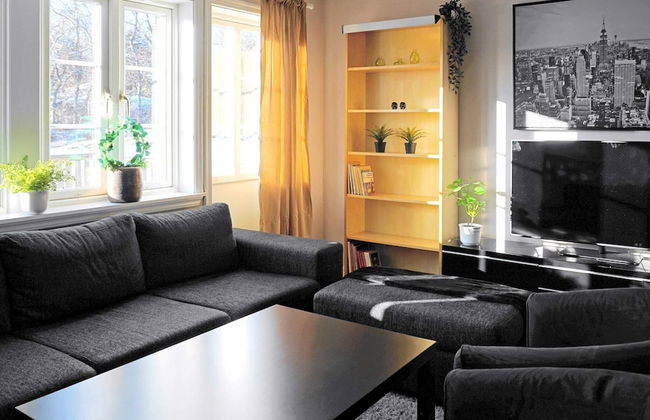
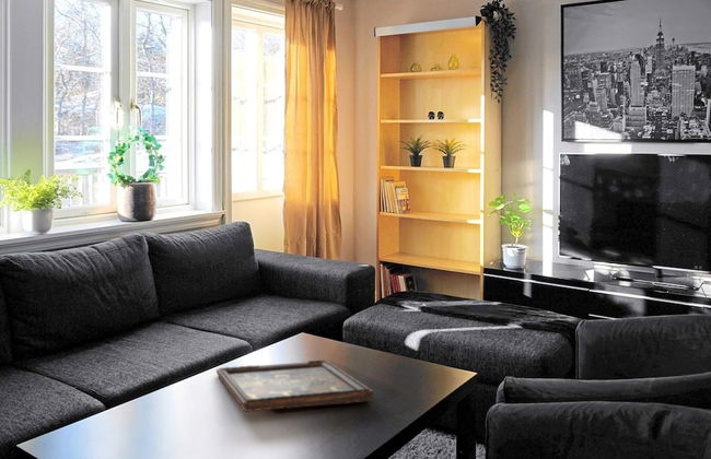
+ decorative tray (290, 382)
